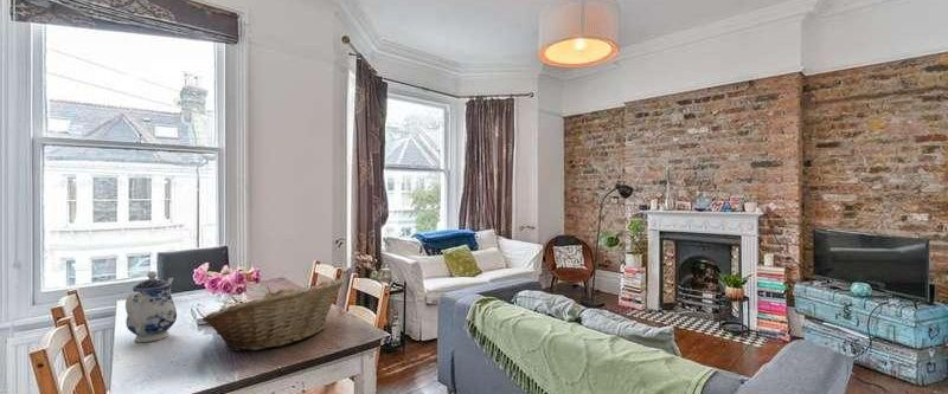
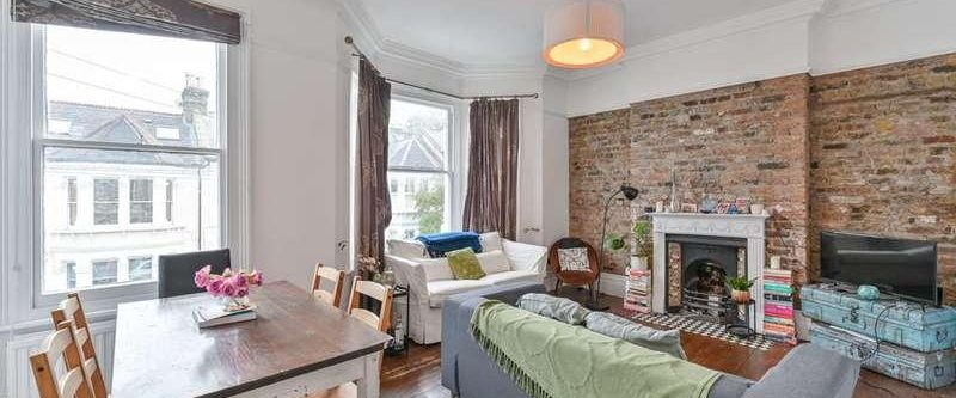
- teapot (152, 304)
- fruit basket (280, 309)
